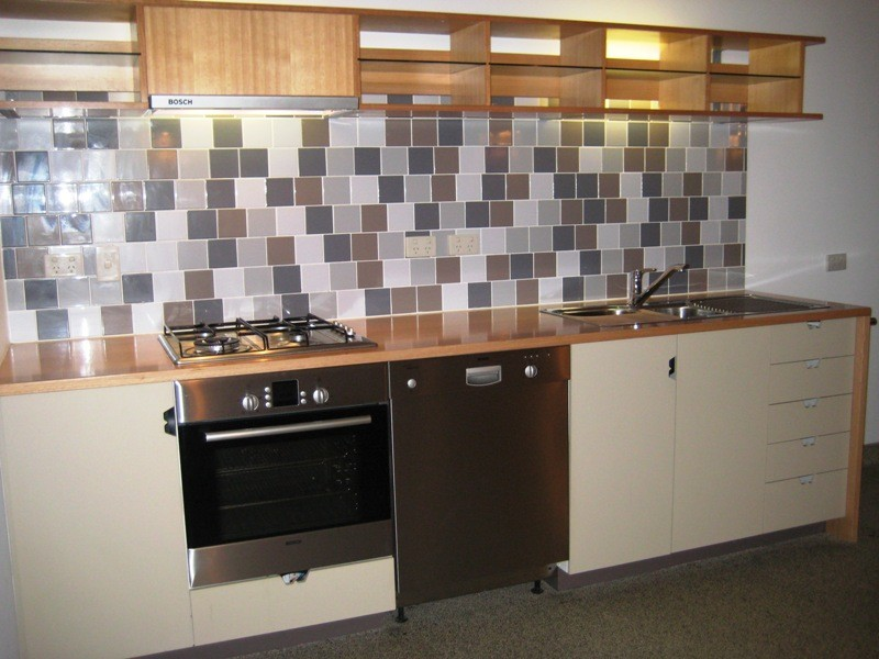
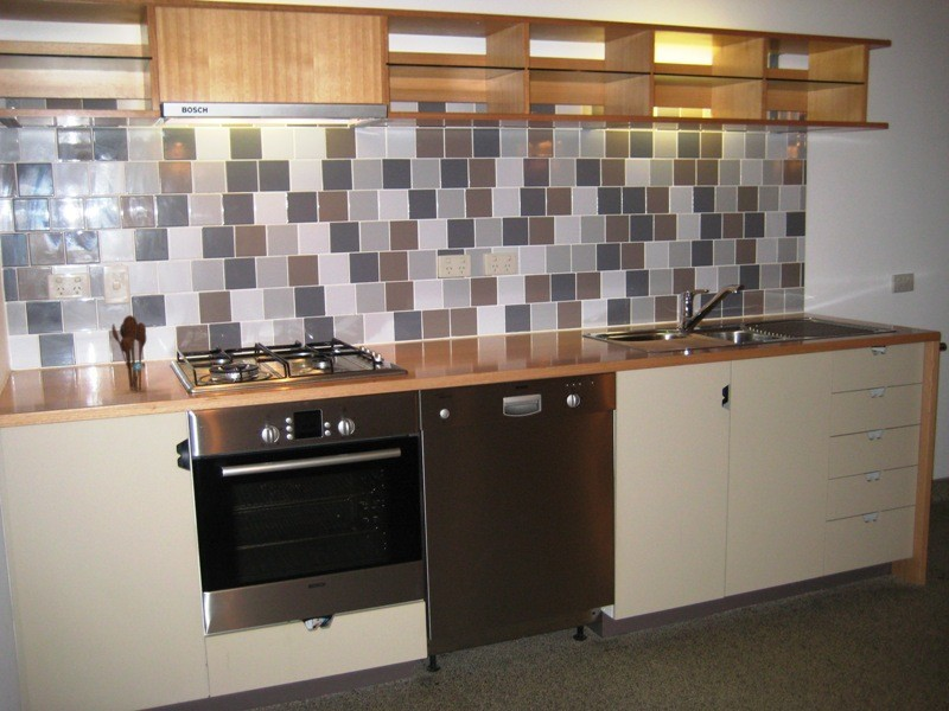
+ utensil holder (132, 352)
